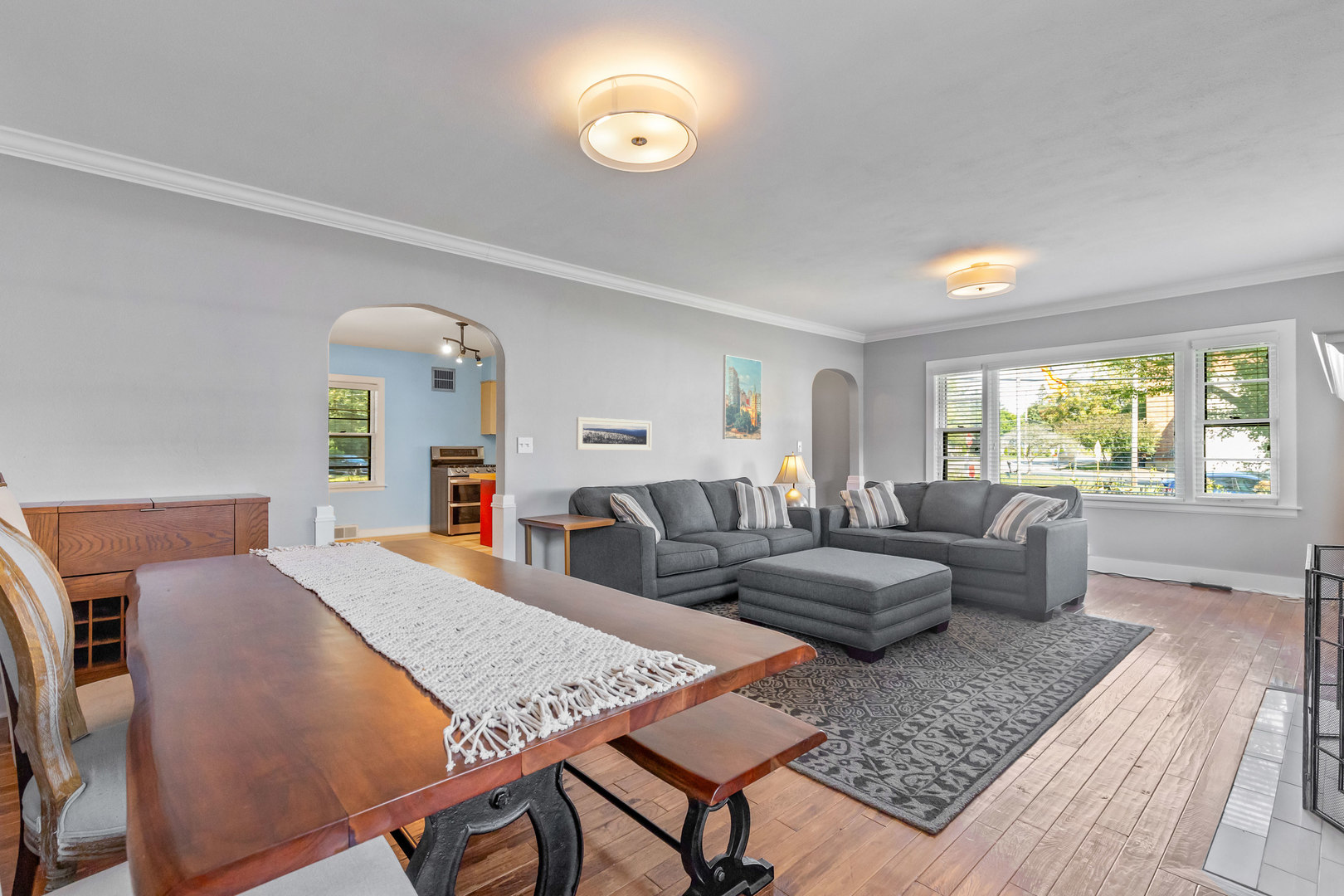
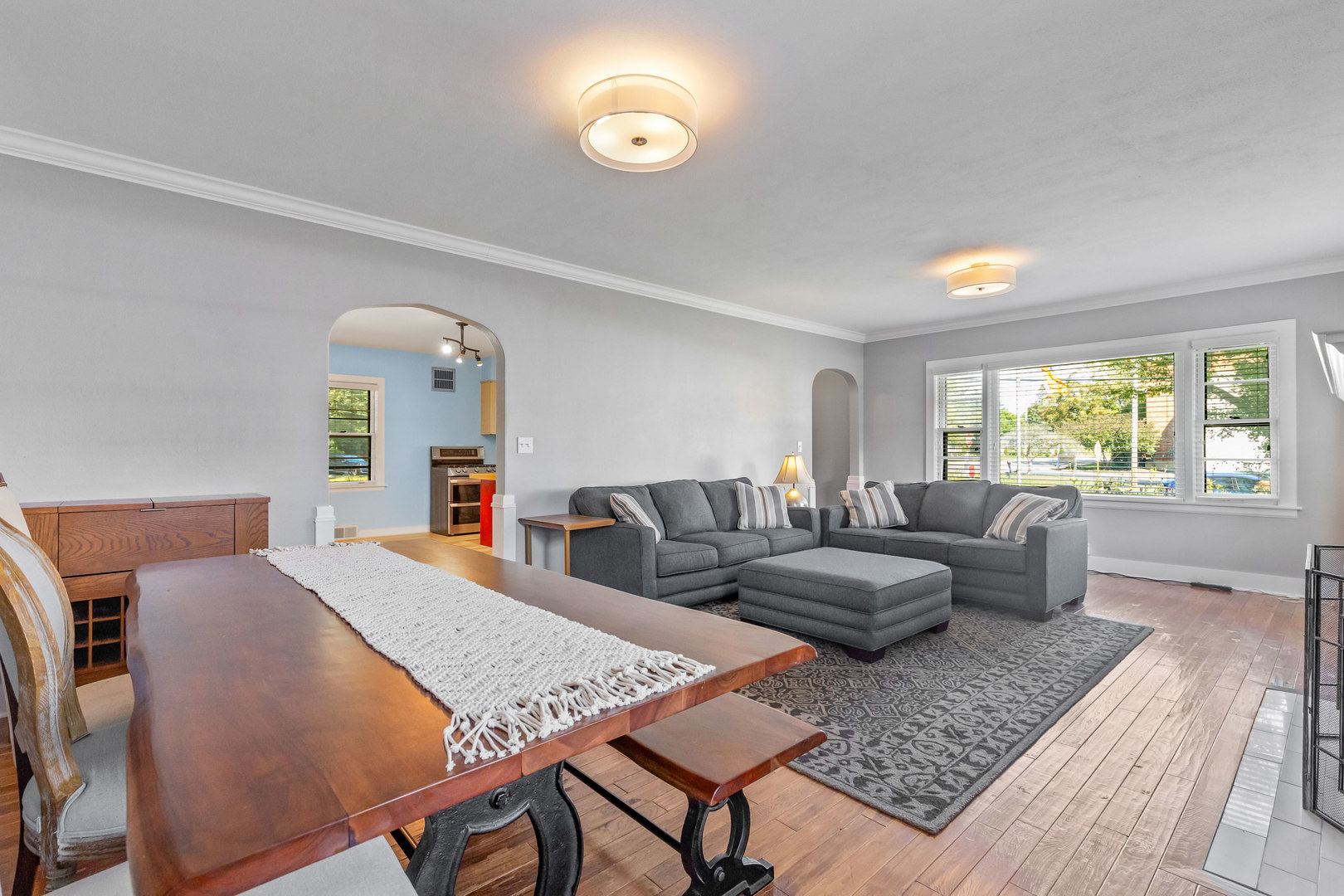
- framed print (616, 434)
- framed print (743, 398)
